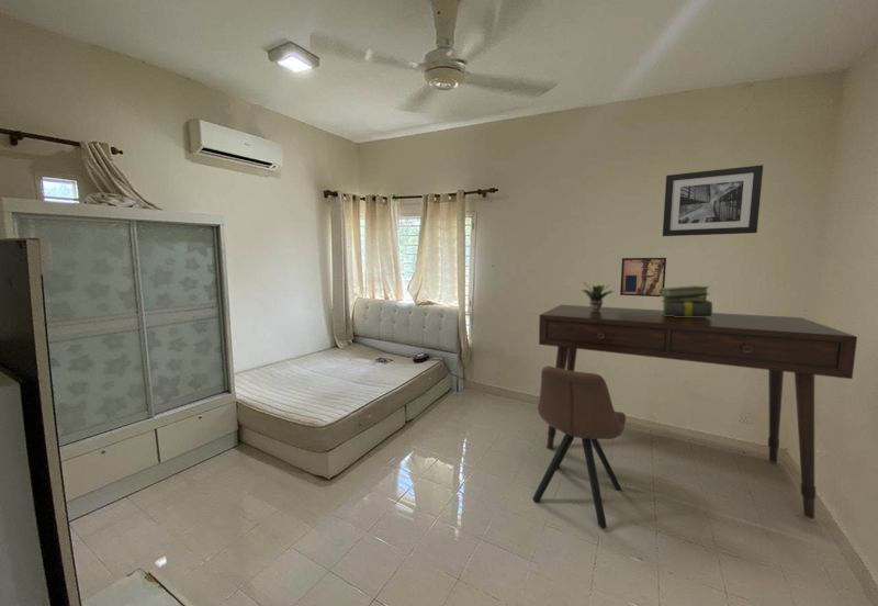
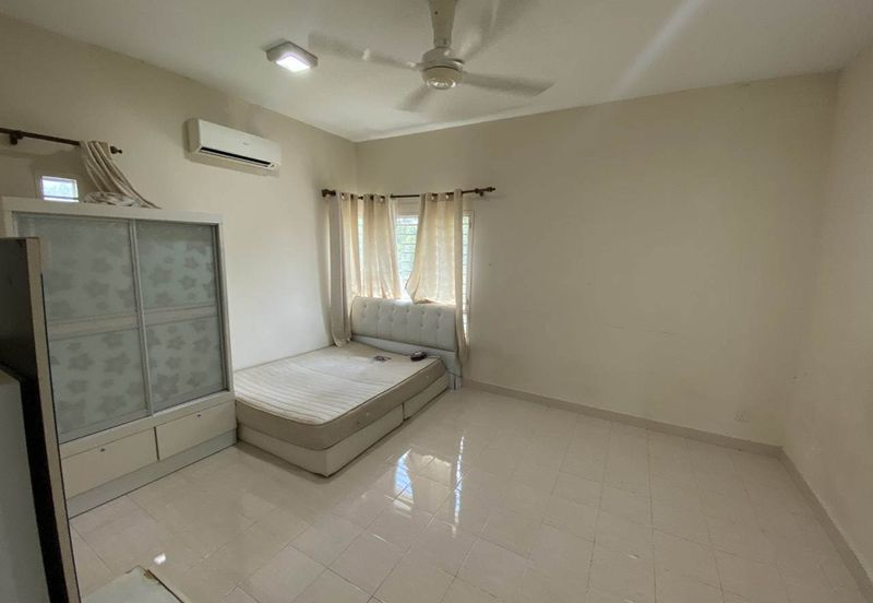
- potted plant (596, 296)
- desk (665, 358)
- stack of books (684, 301)
- chair (579, 428)
- wall art (642, 277)
- wall art (709, 202)
